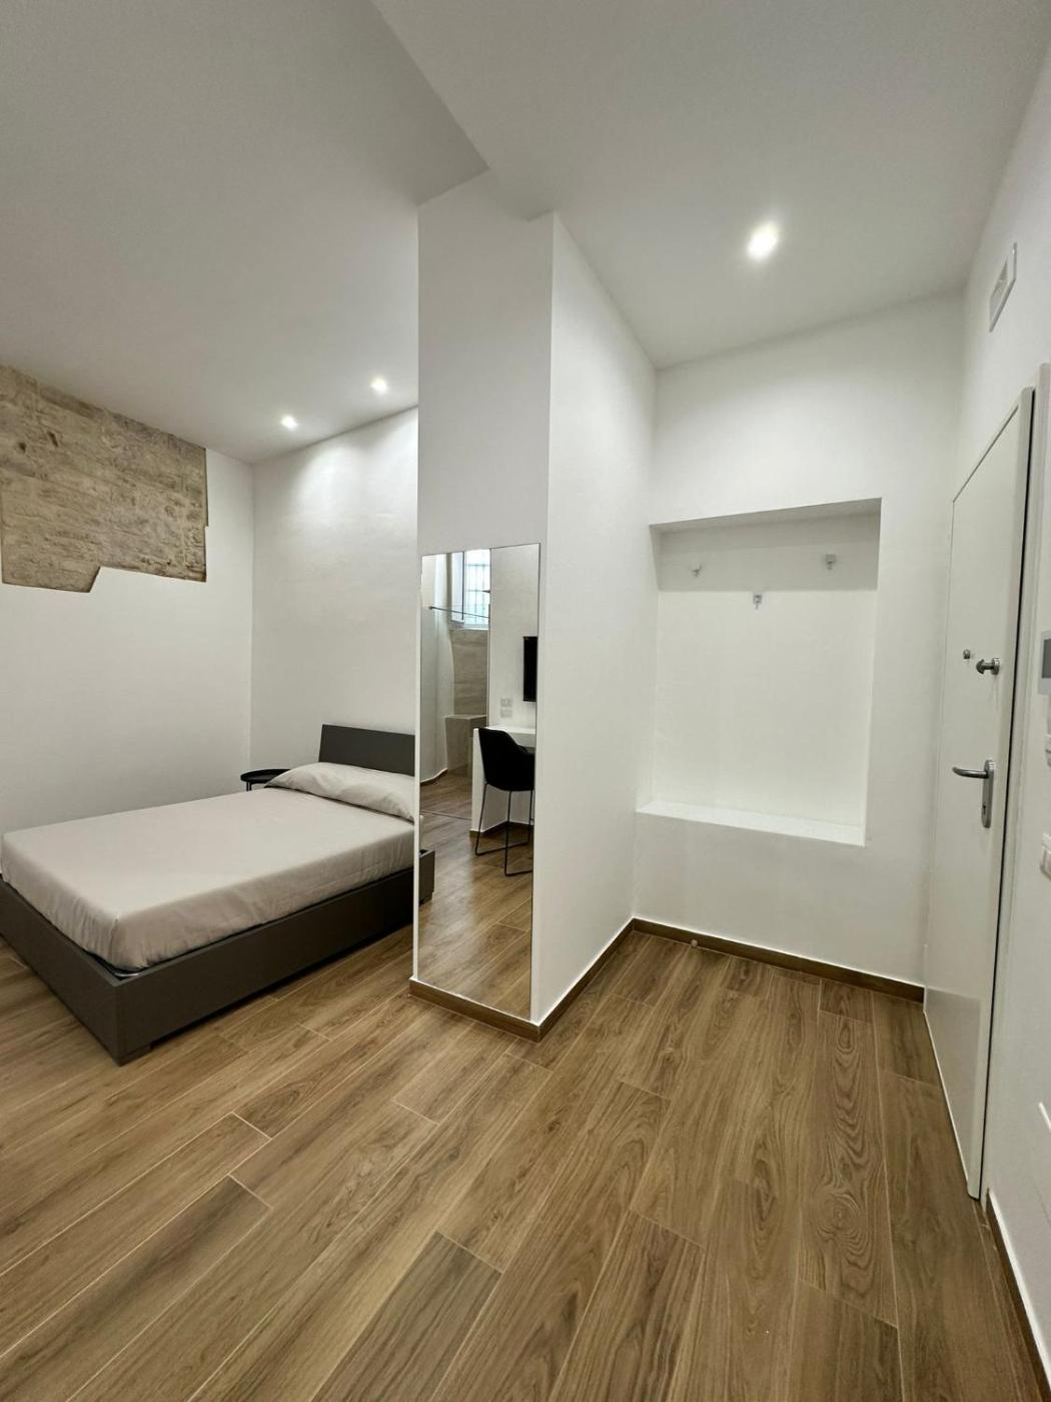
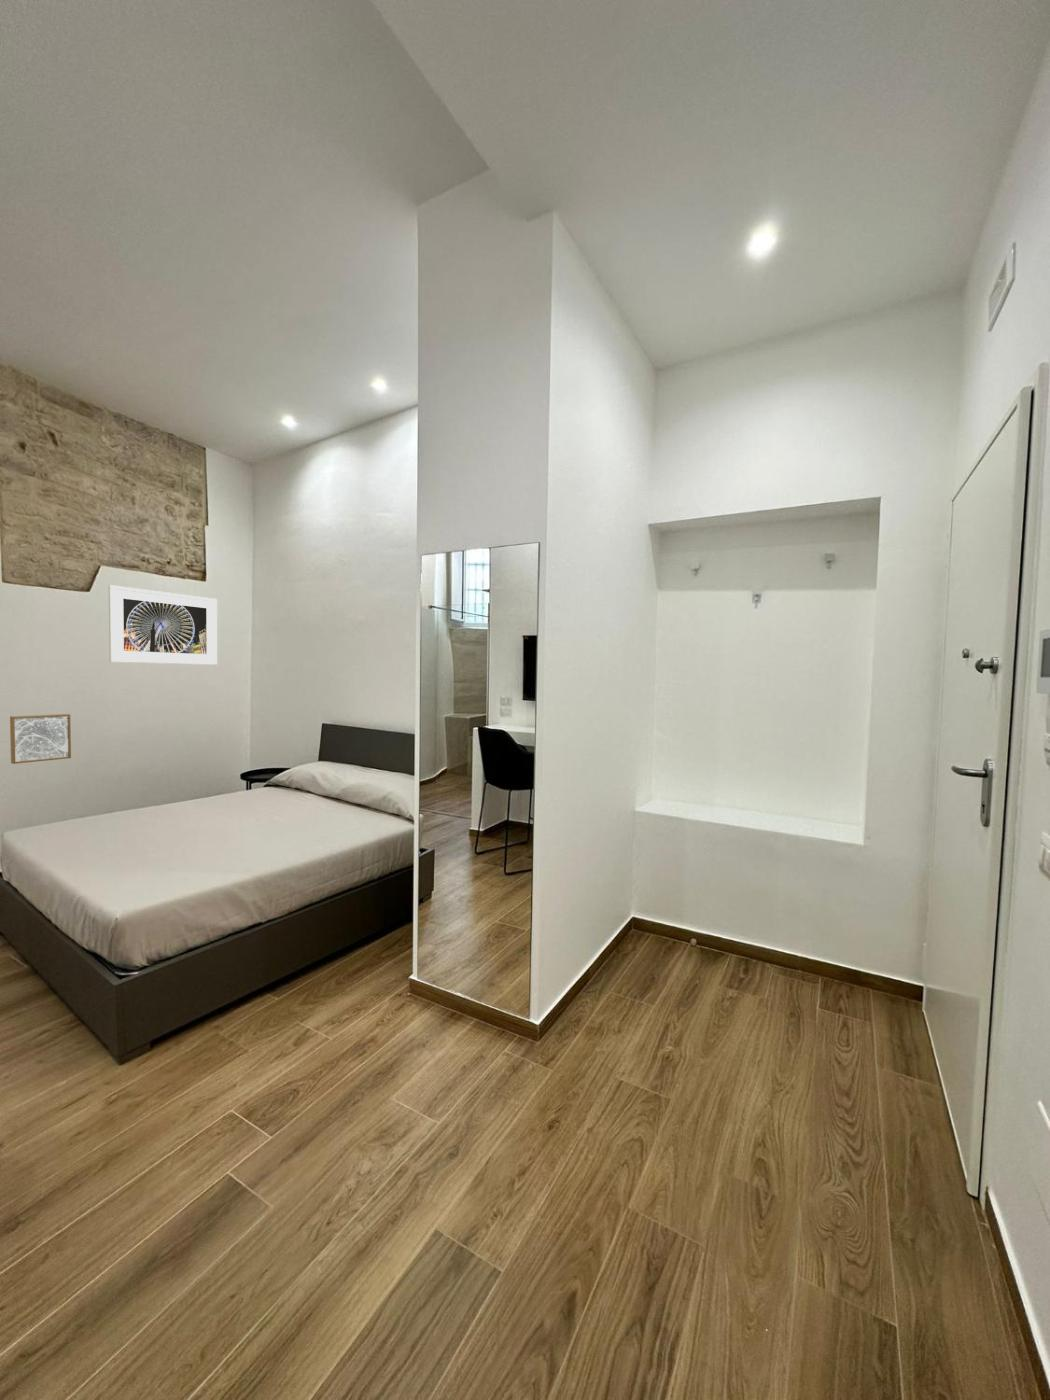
+ wall art (41, 737)
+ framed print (167, 628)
